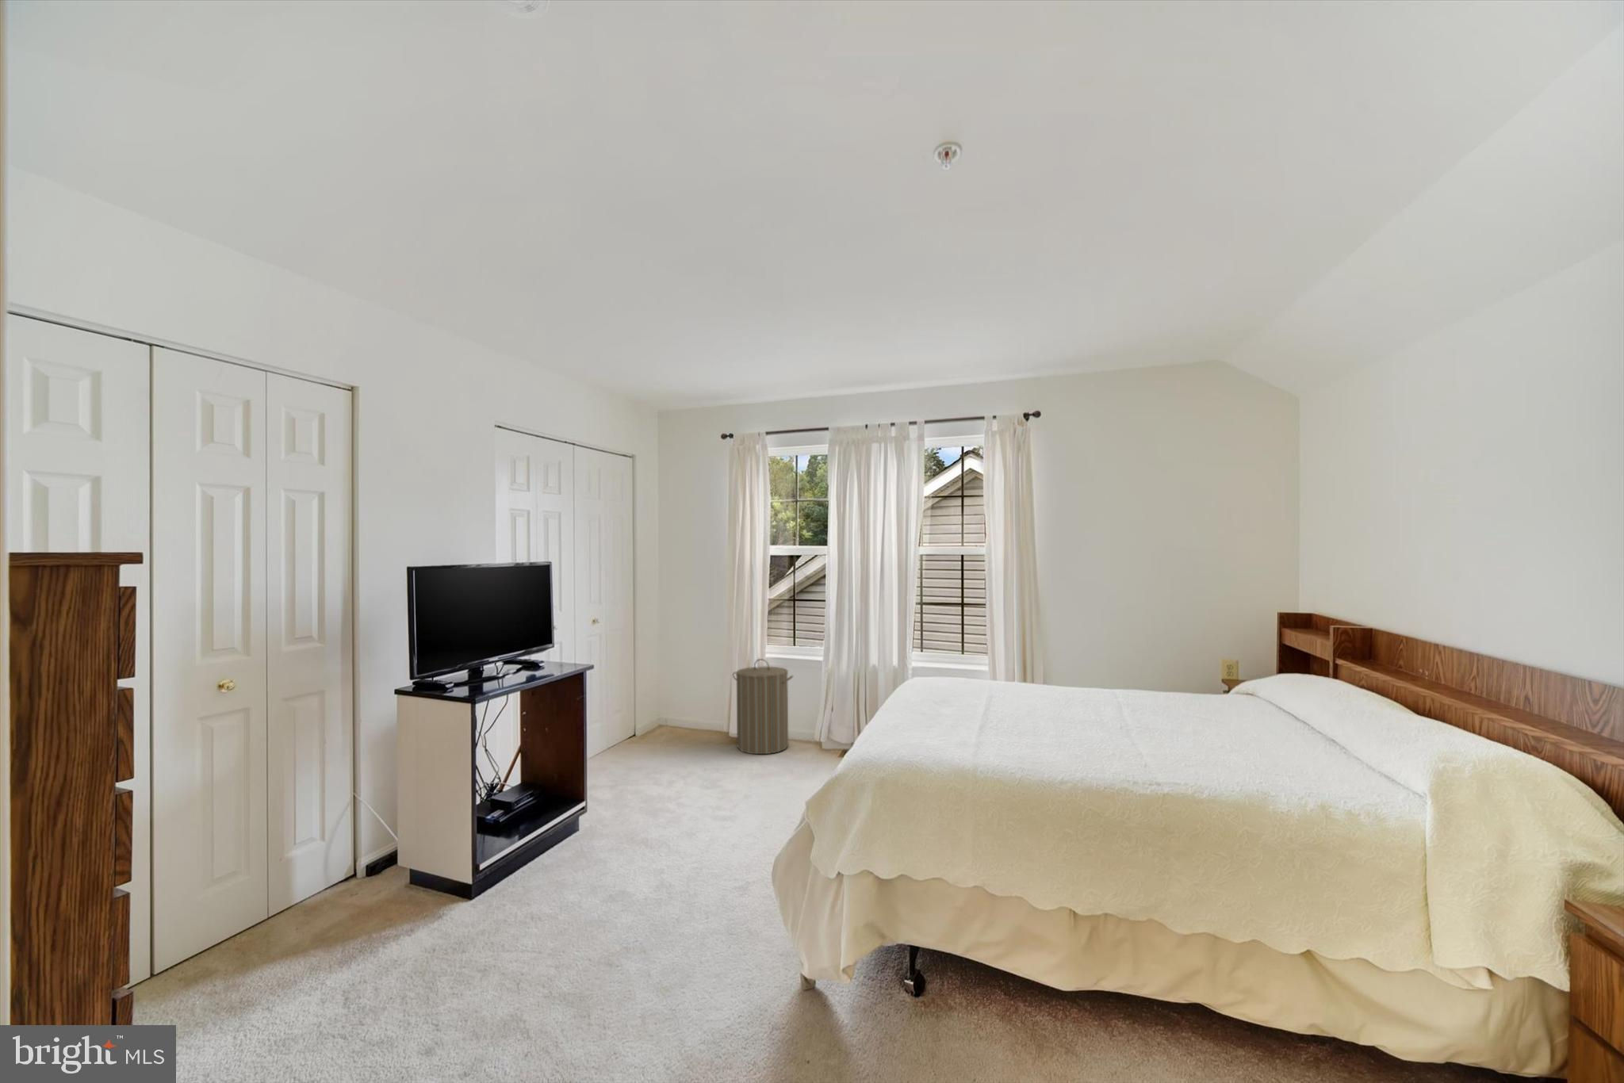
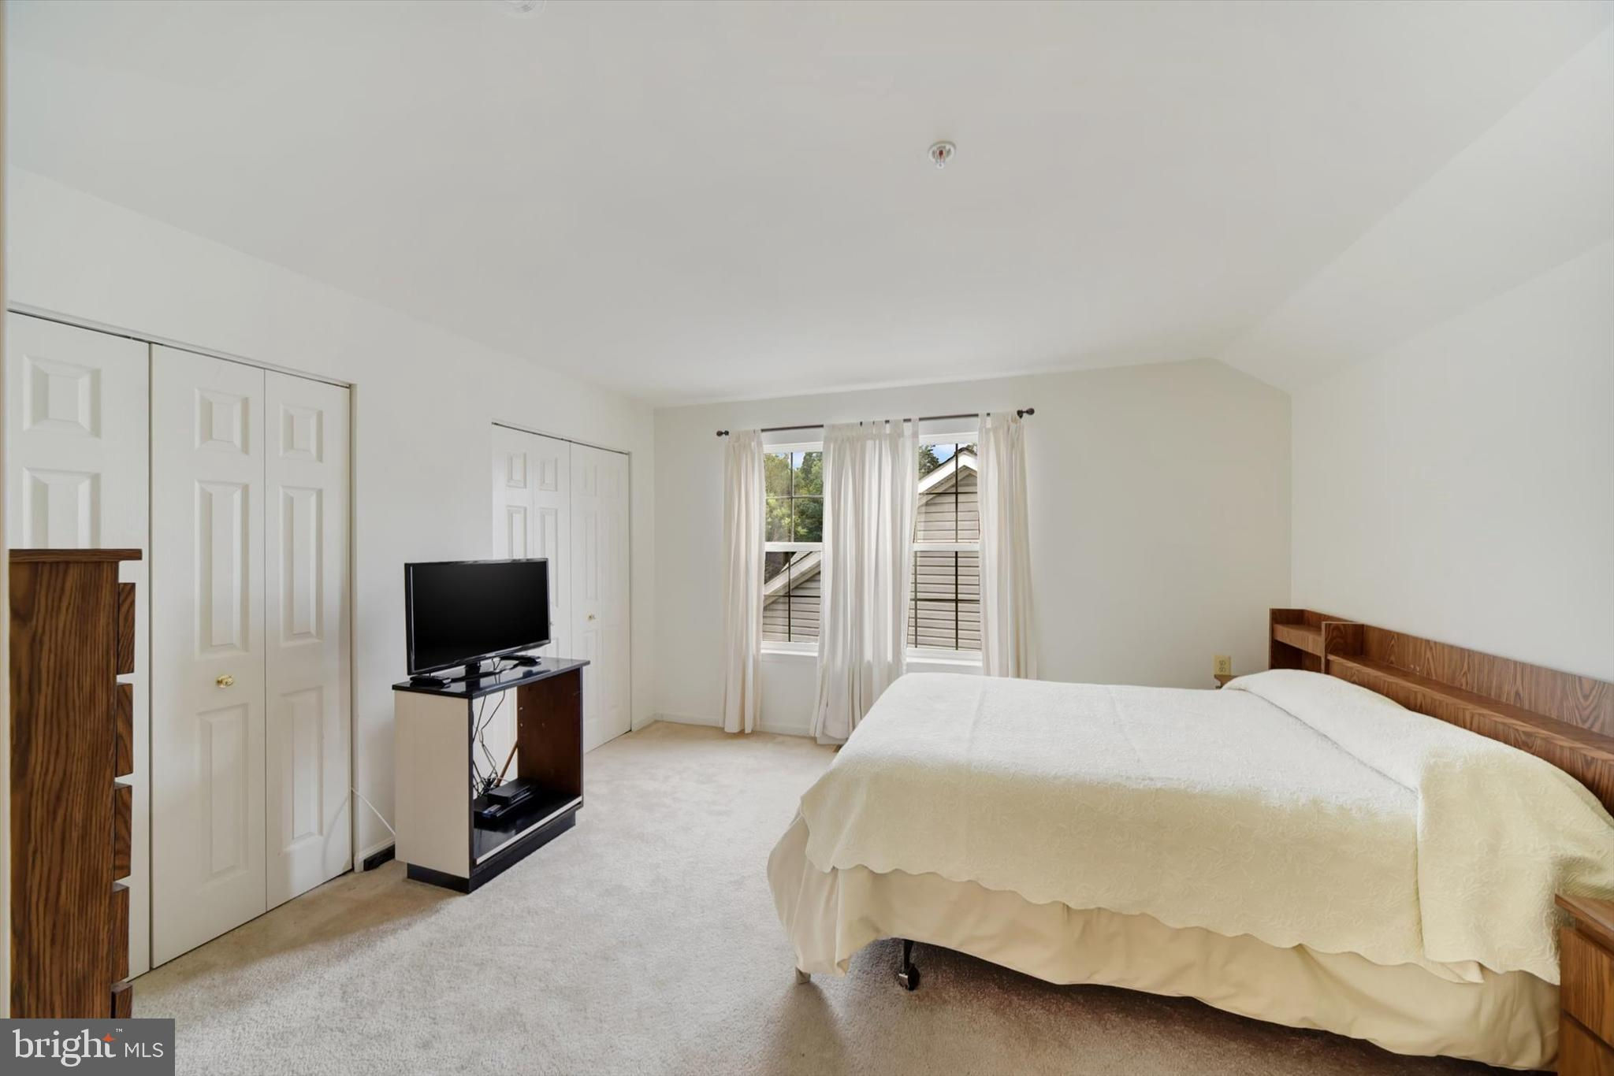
- laundry hamper (762, 702)
